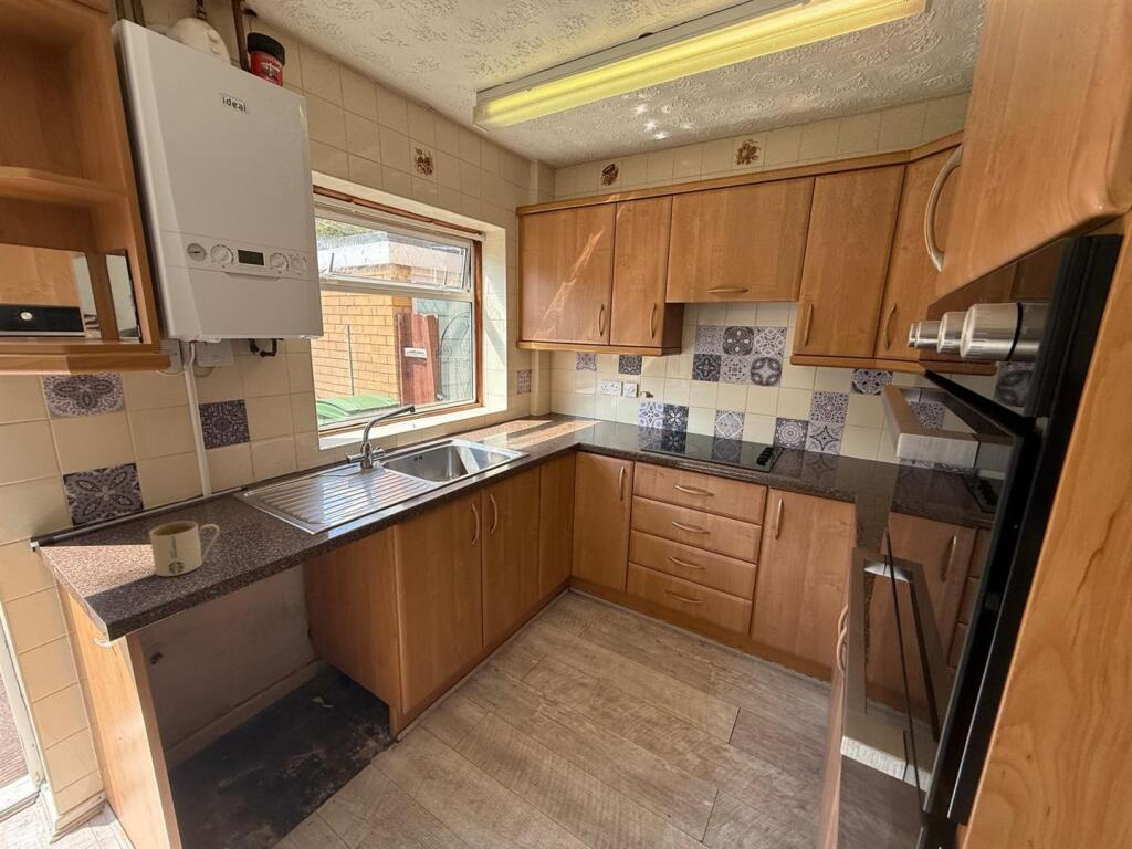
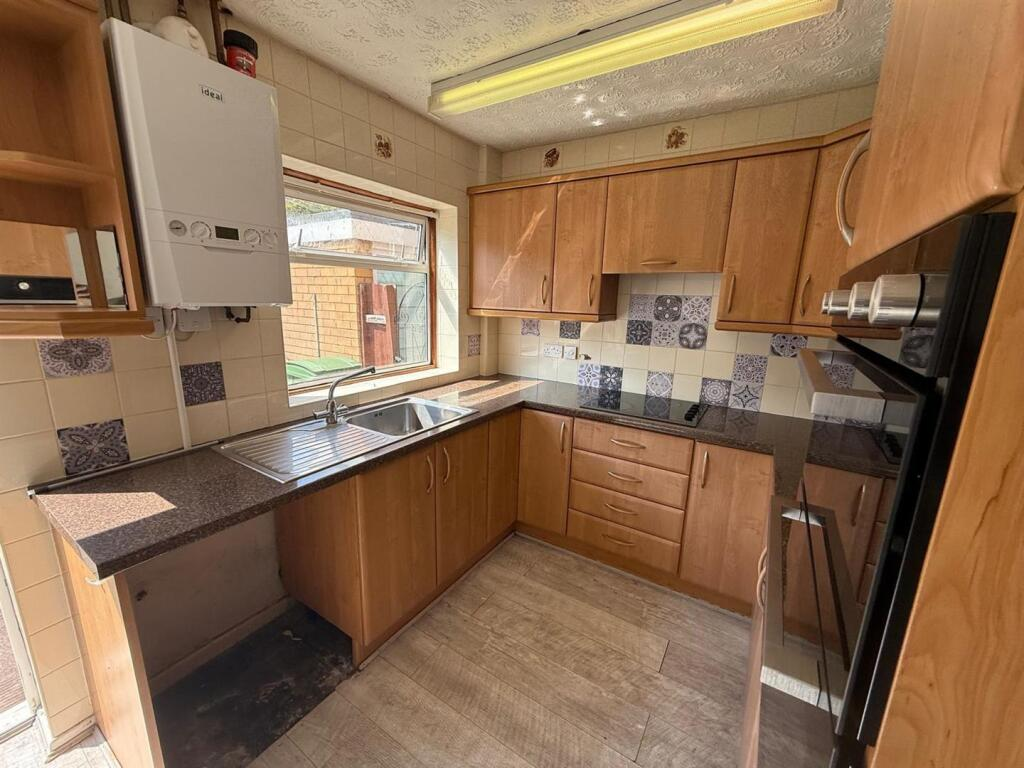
- mug (187, 545)
